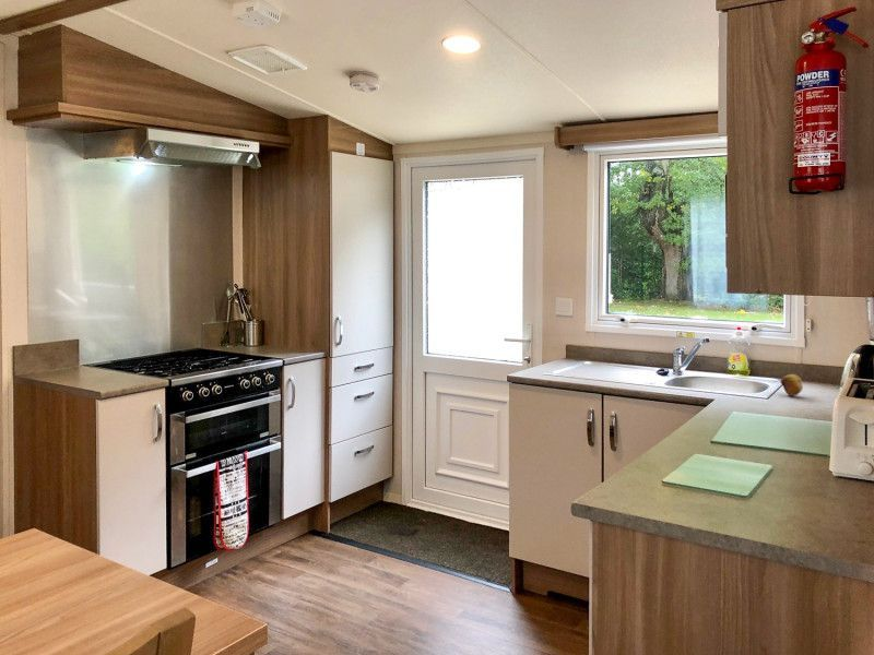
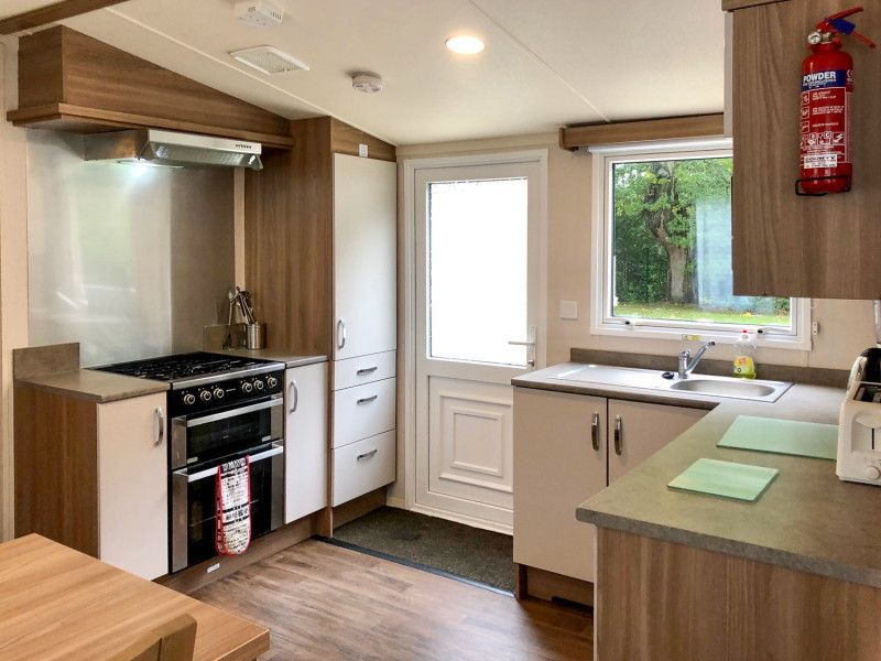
- fruit (791, 384)
